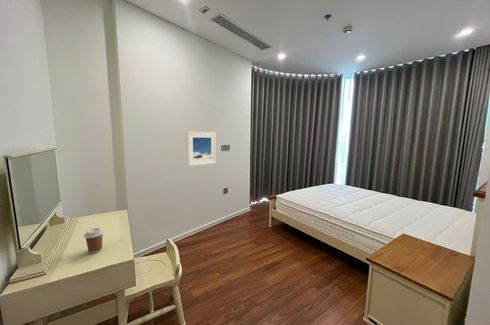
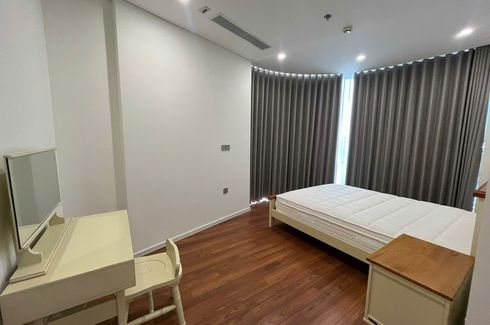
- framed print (202, 148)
- coffee cup (94, 240)
